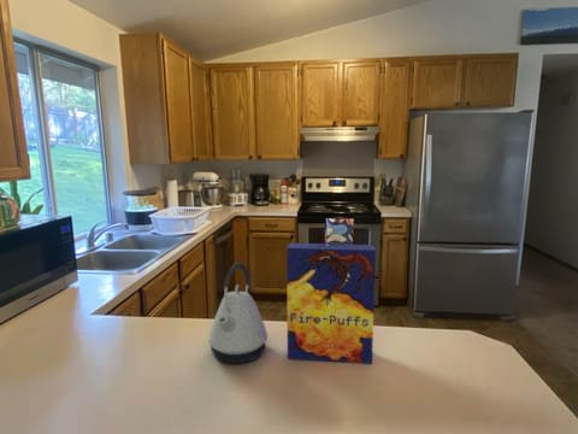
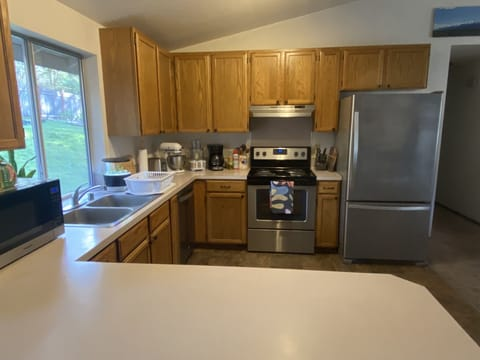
- kettle (236, 309)
- cereal box (330, 301)
